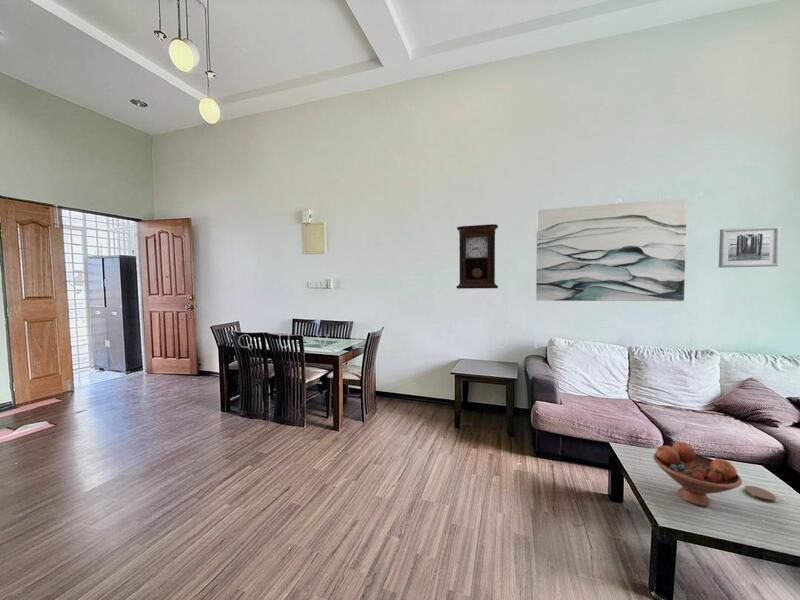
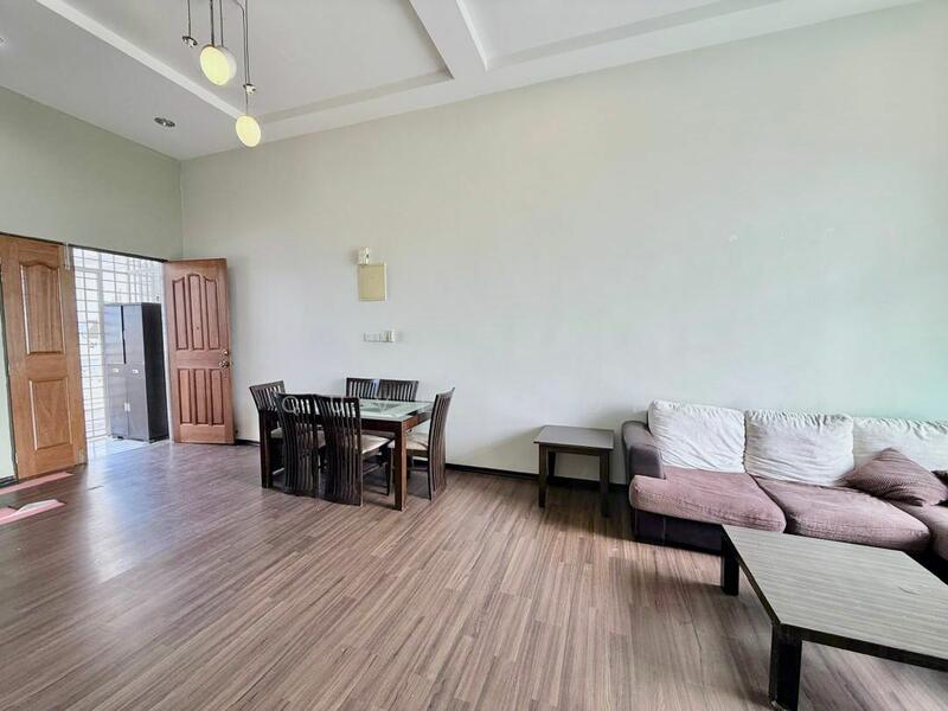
- fruit bowl (694, 475)
- pendulum clock (476, 257)
- coaster (759, 493)
- wall art (748, 247)
- wall art (605, 253)
